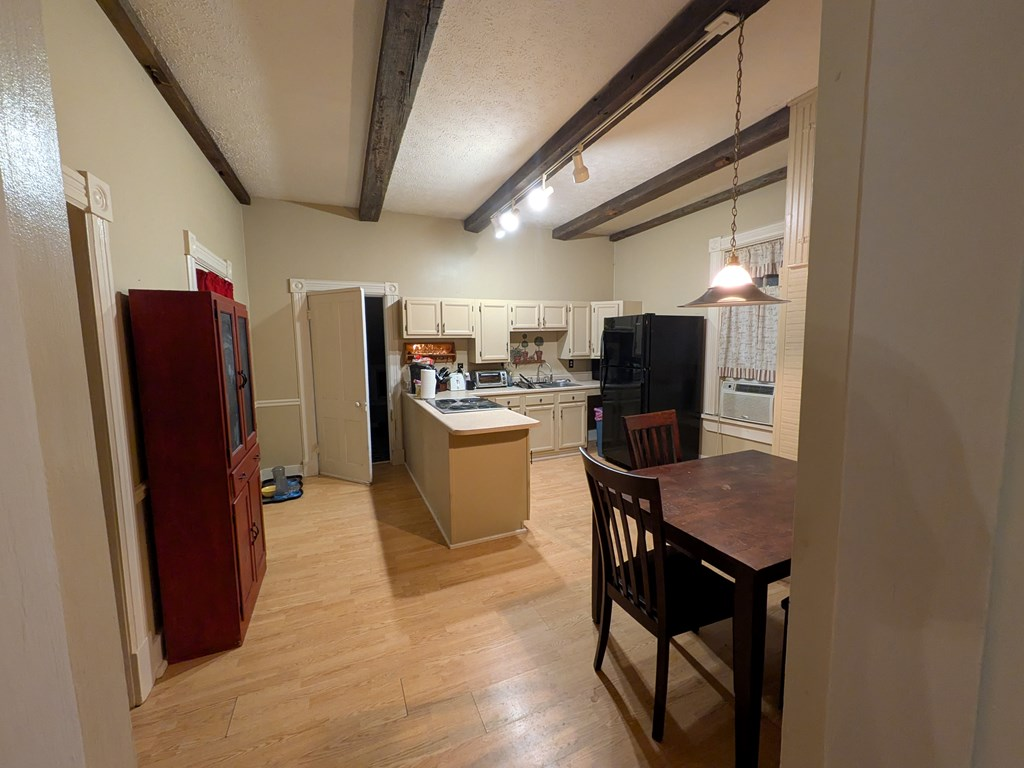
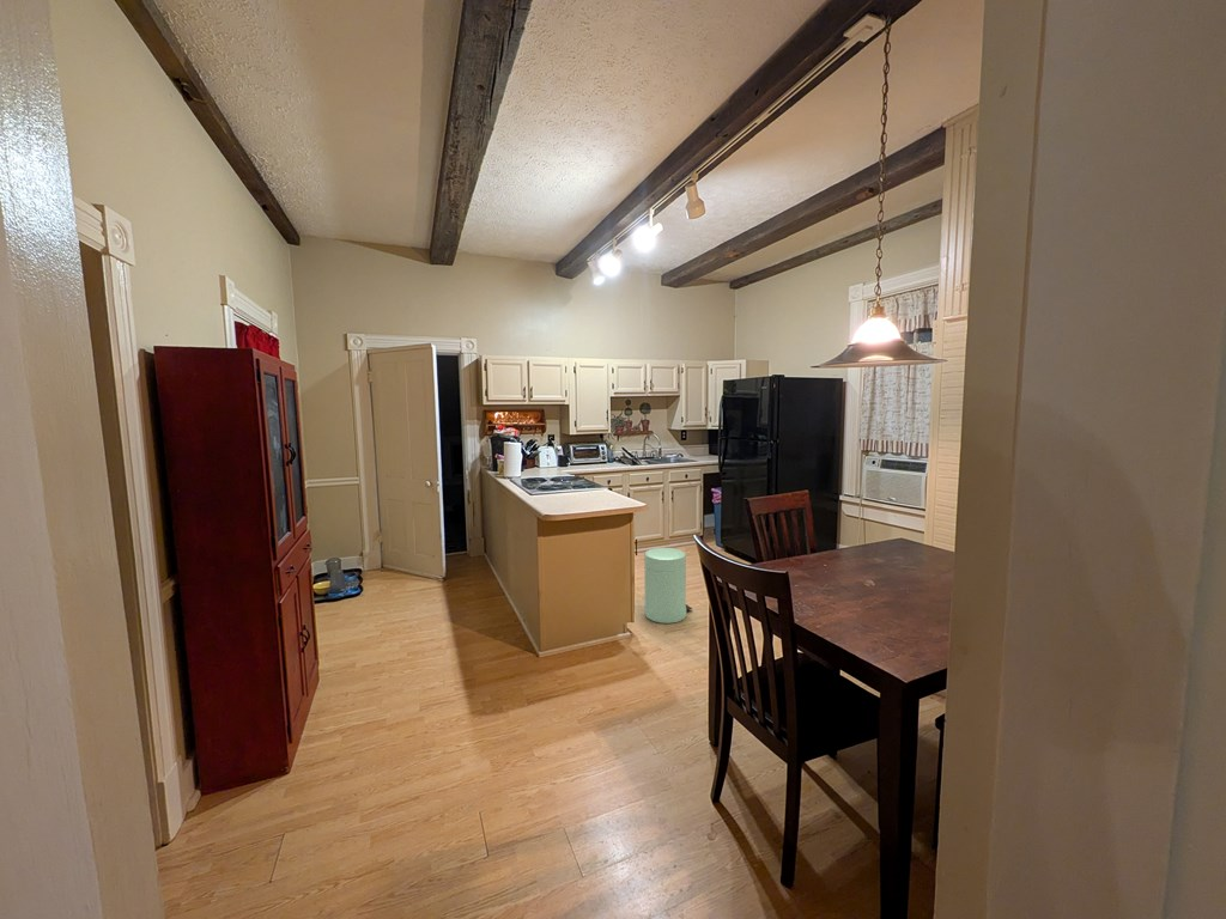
+ trash can (668, 583)
